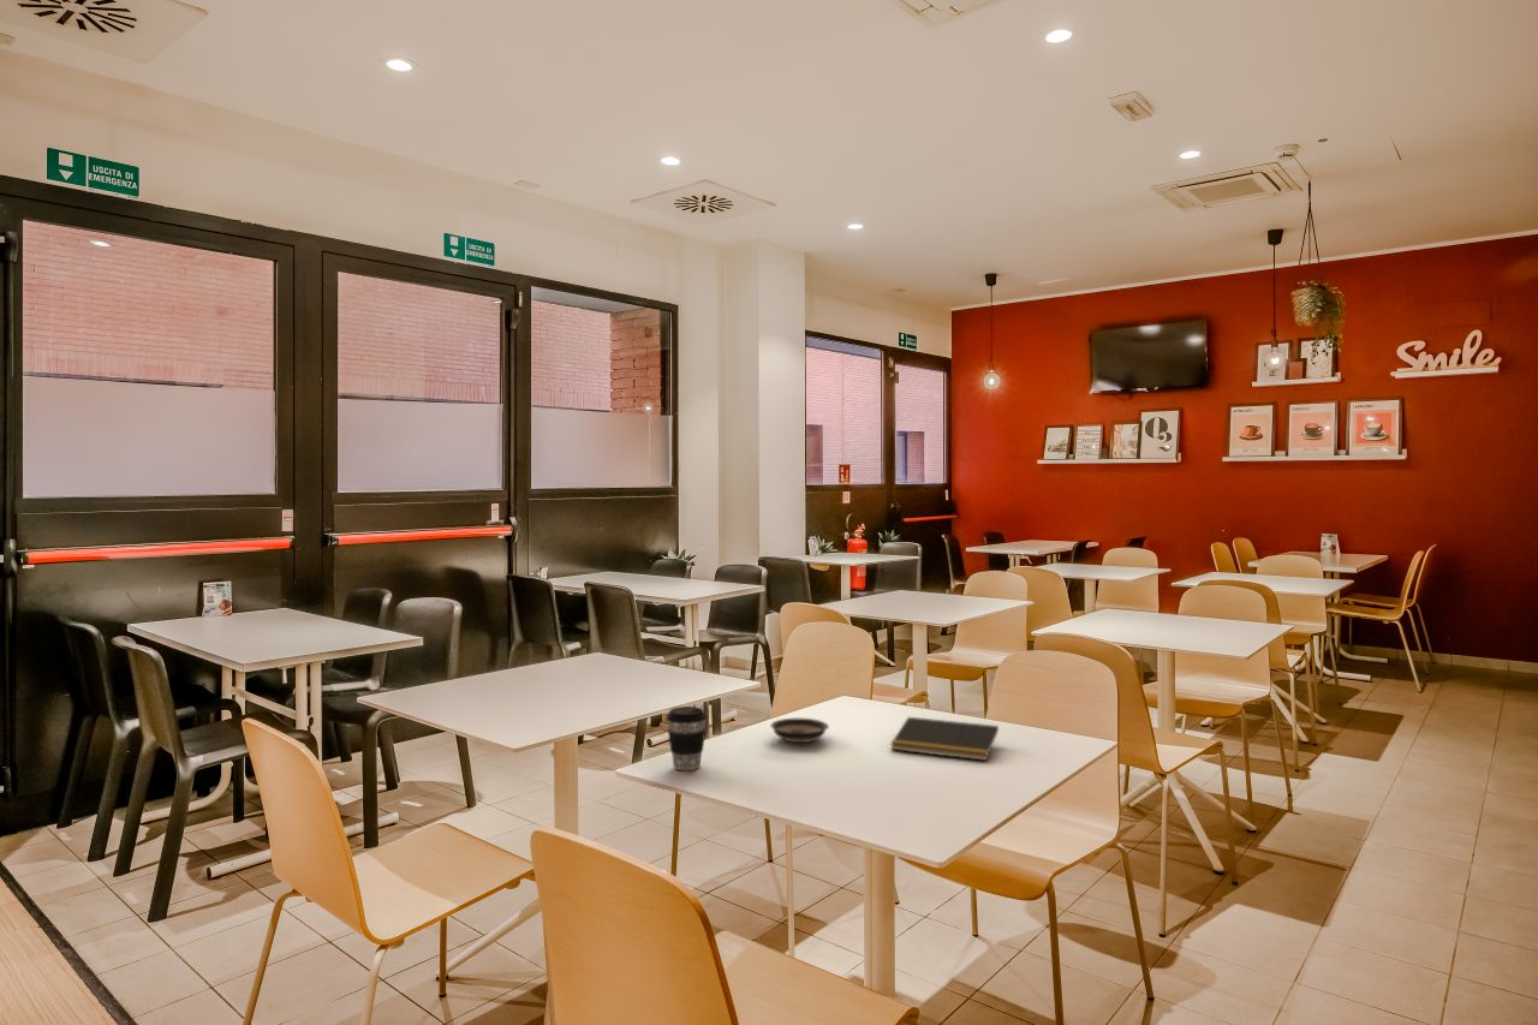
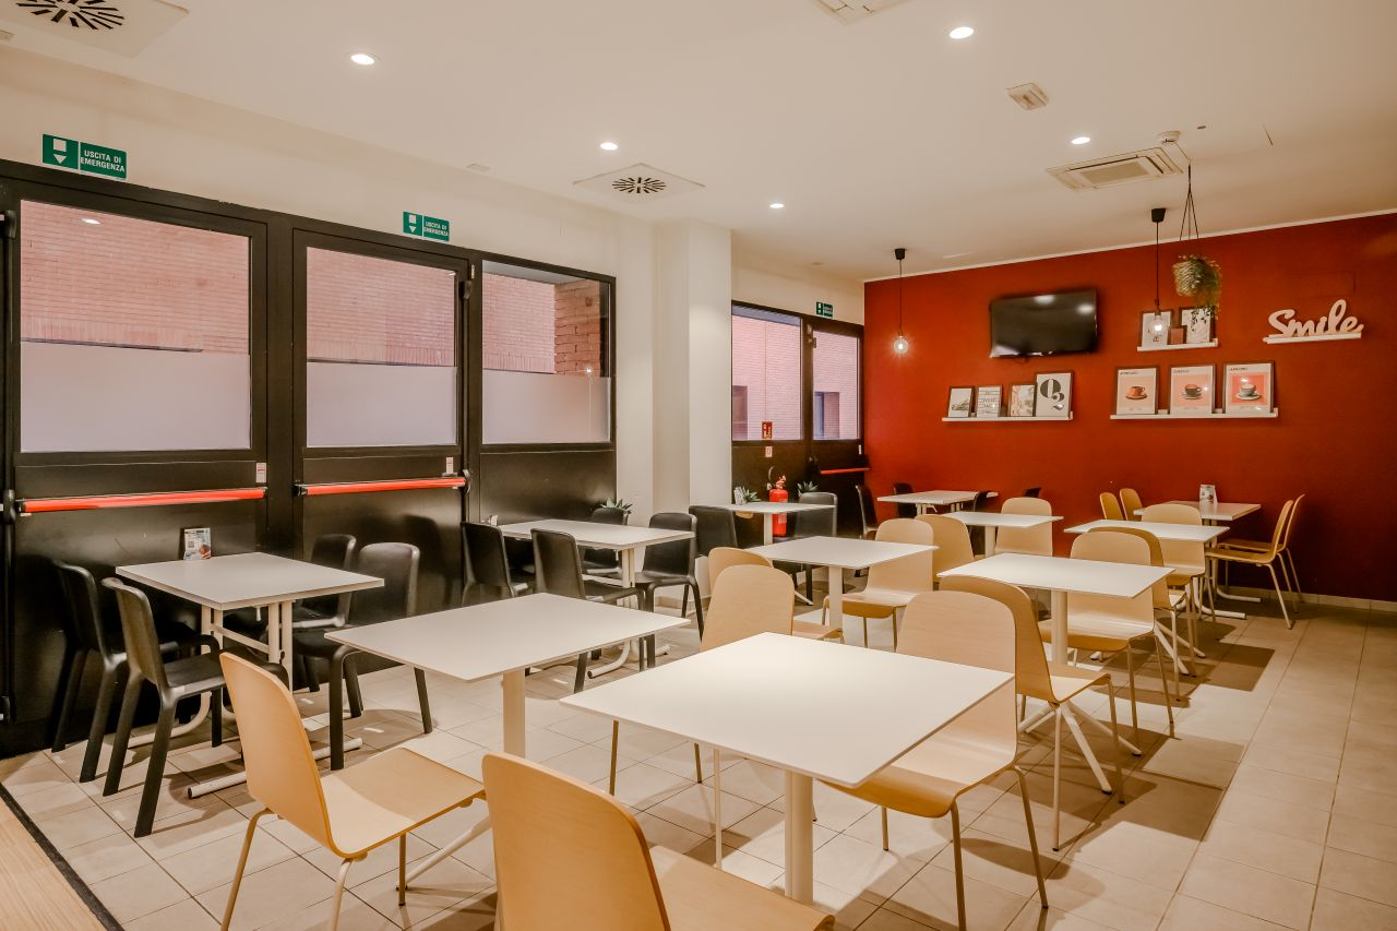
- notepad (944, 737)
- coffee cup (686, 738)
- saucer (799, 732)
